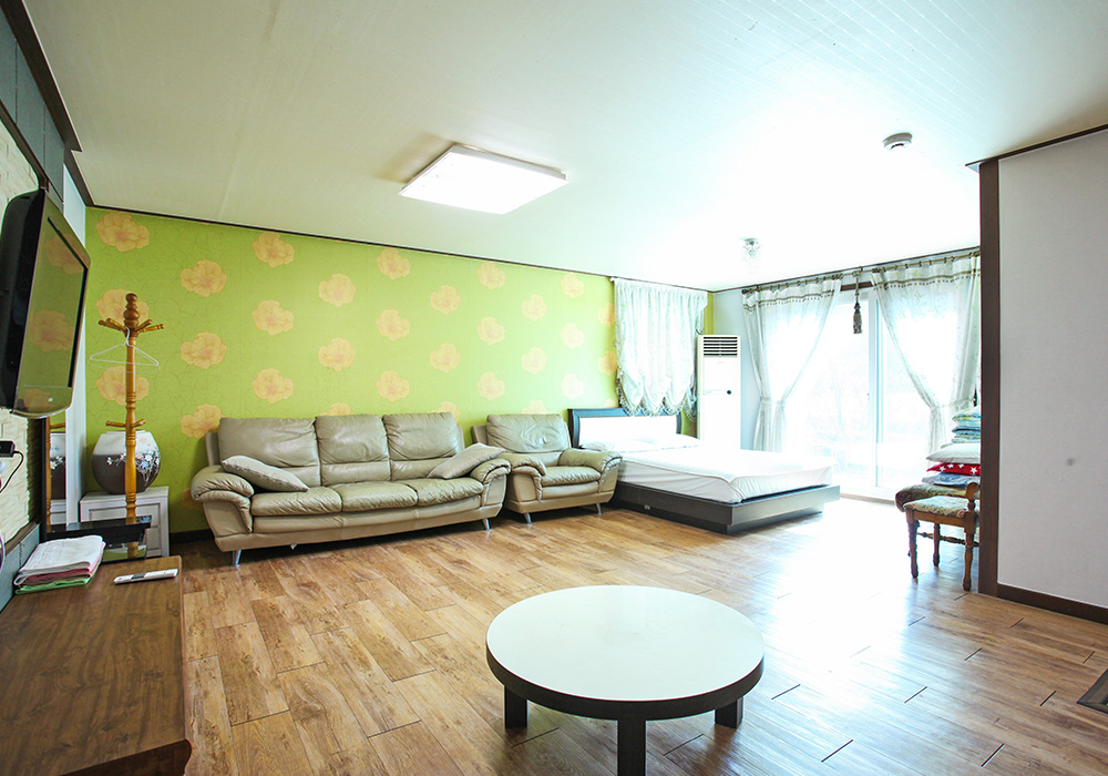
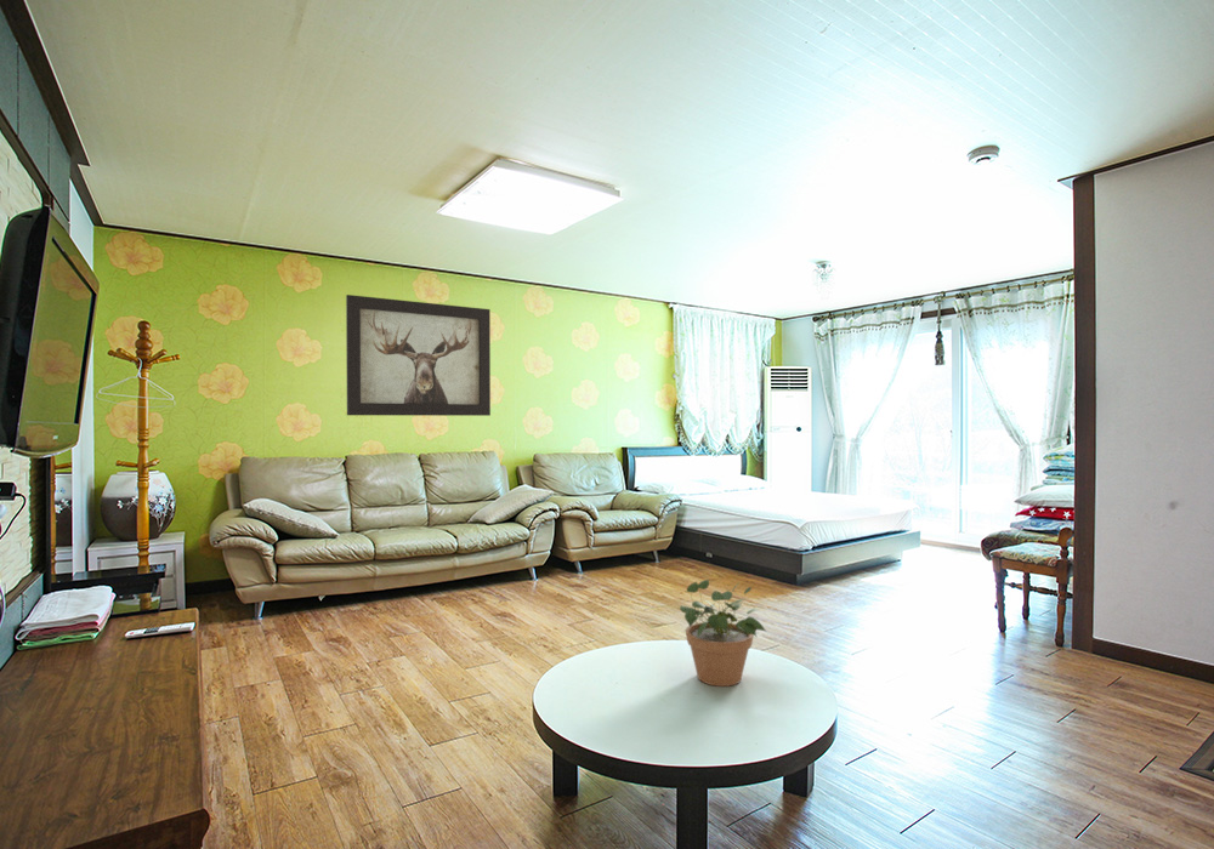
+ potted plant (721, 634)
+ wall art (422, 359)
